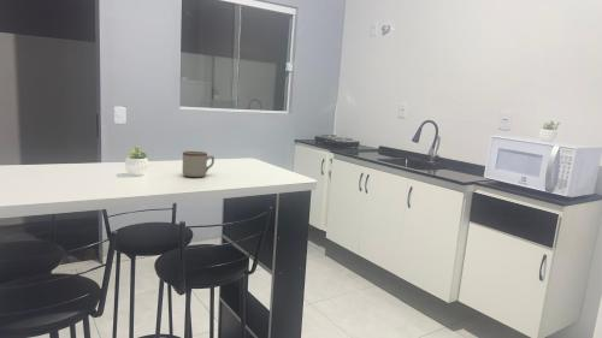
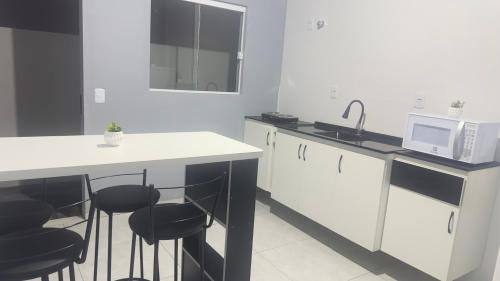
- mug (197, 164)
